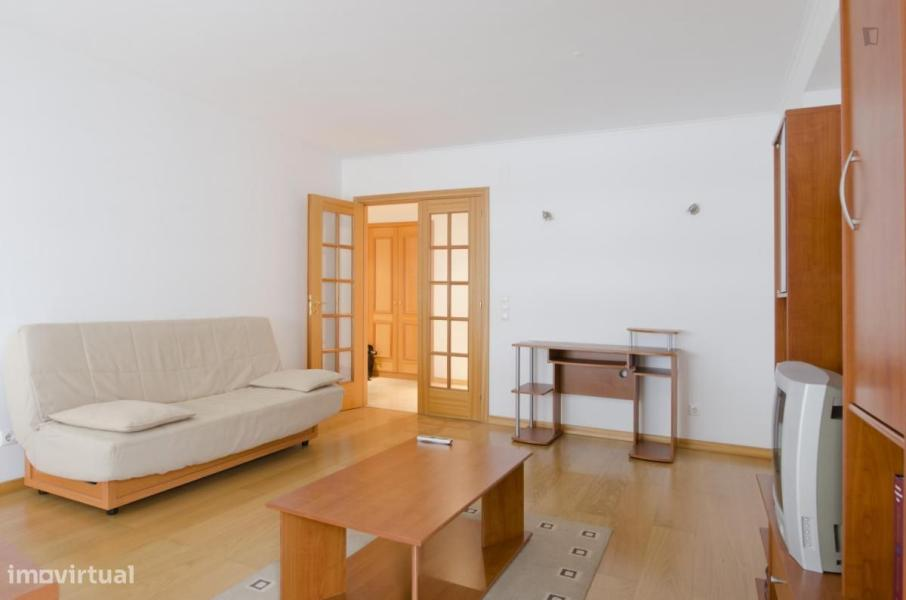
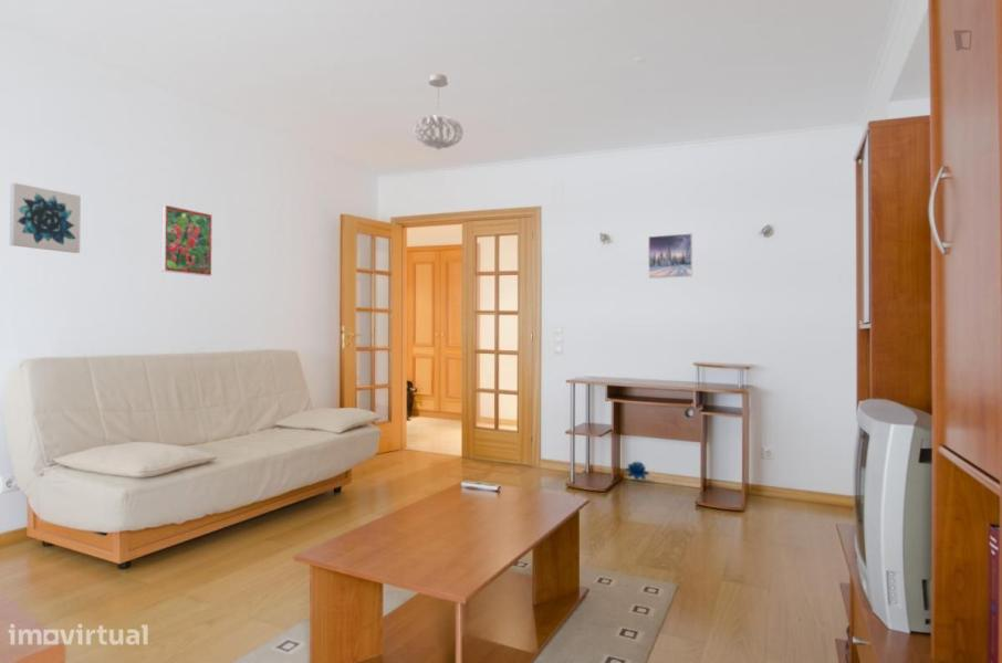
+ wall art (46, 219)
+ pendant light (438, 115)
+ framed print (670, 255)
+ plush toy (637, 471)
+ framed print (187, 241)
